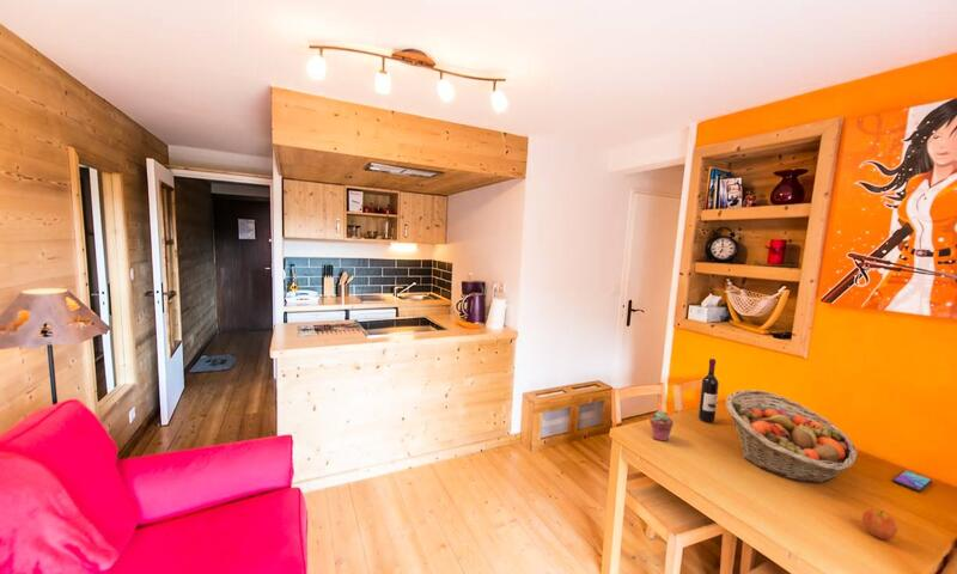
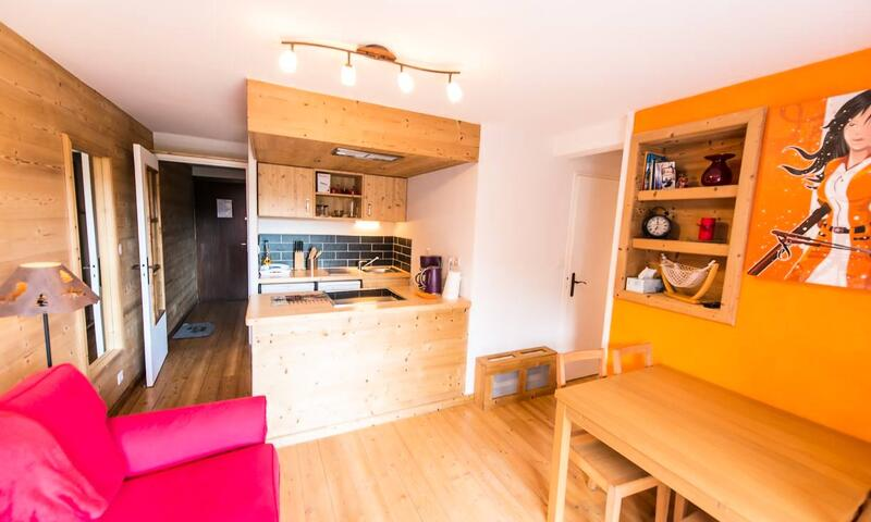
- fruit basket (786, 433)
- apple (879, 521)
- wine bottle (709, 390)
- potted succulent (660, 425)
- smartphone (912, 481)
